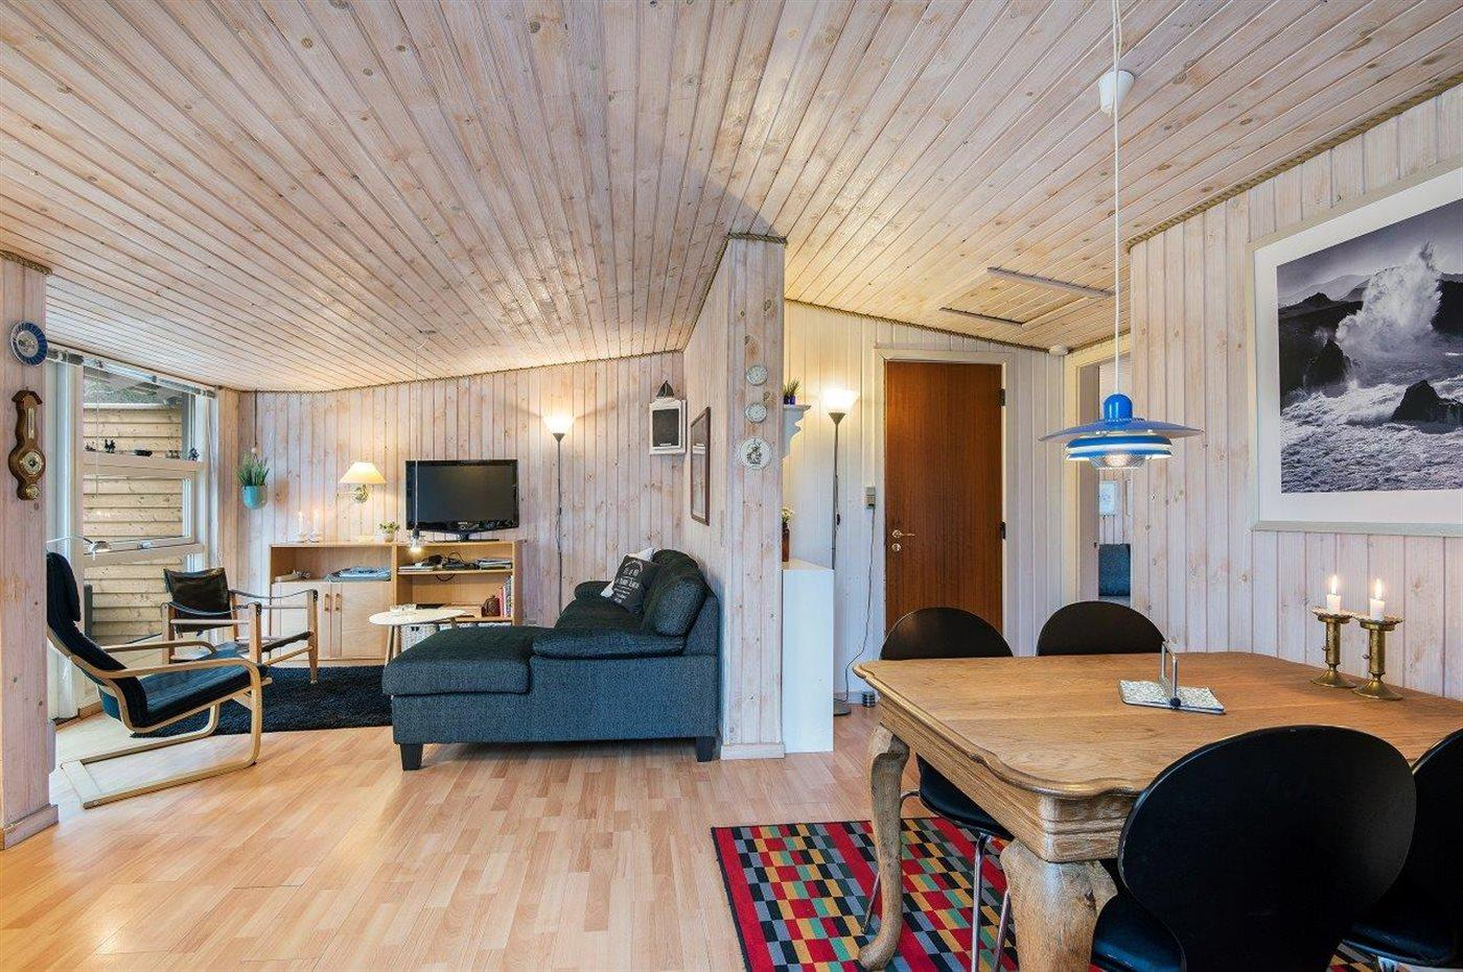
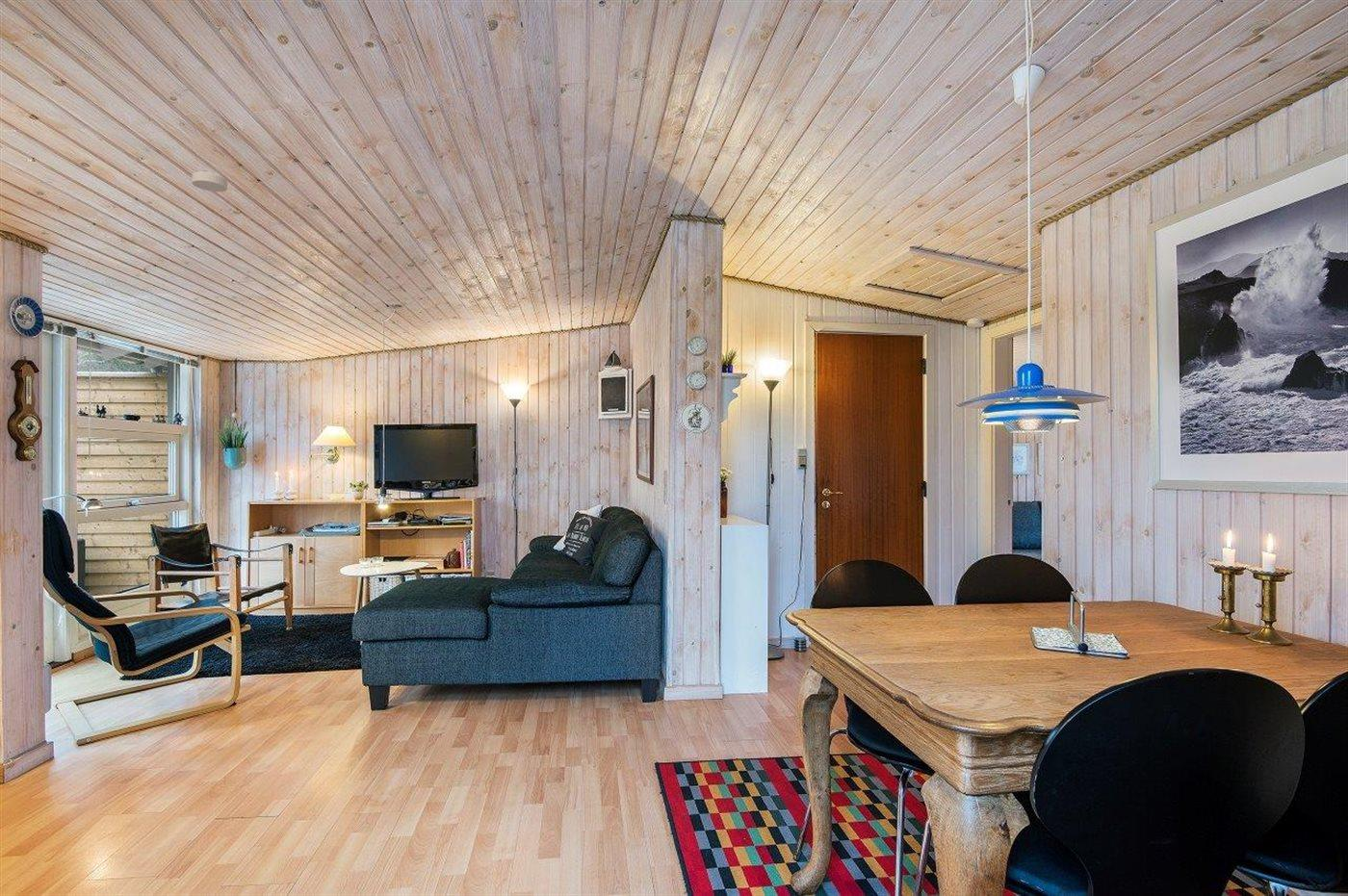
+ smoke detector (209, 179)
